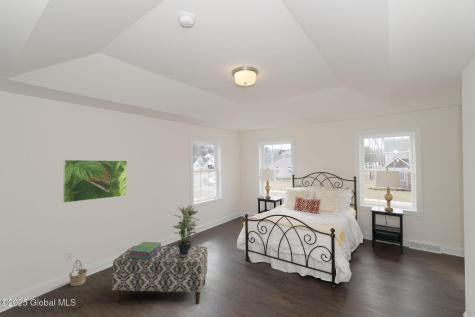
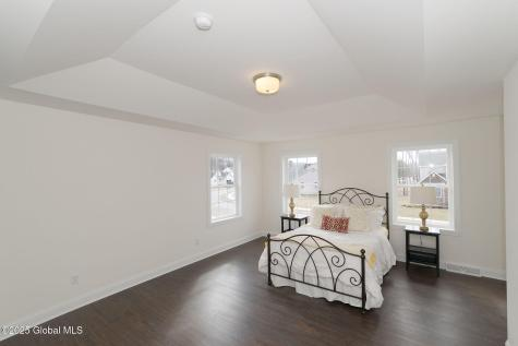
- basket (78, 270)
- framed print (98, 179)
- bench (163, 272)
- stack of books (145, 249)
- potted plant (187, 229)
